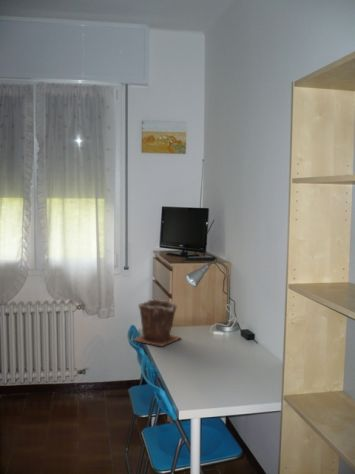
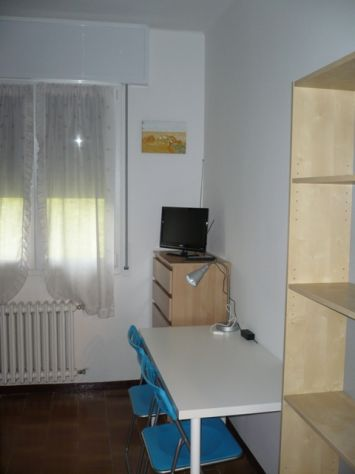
- plant pot (157, 320)
